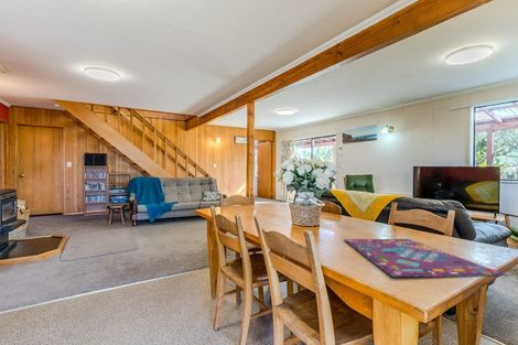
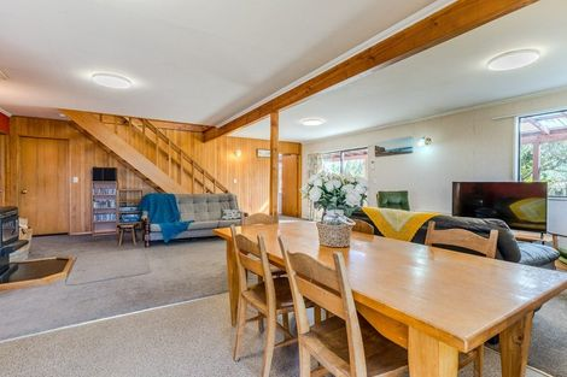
- gameboard (417, 254)
